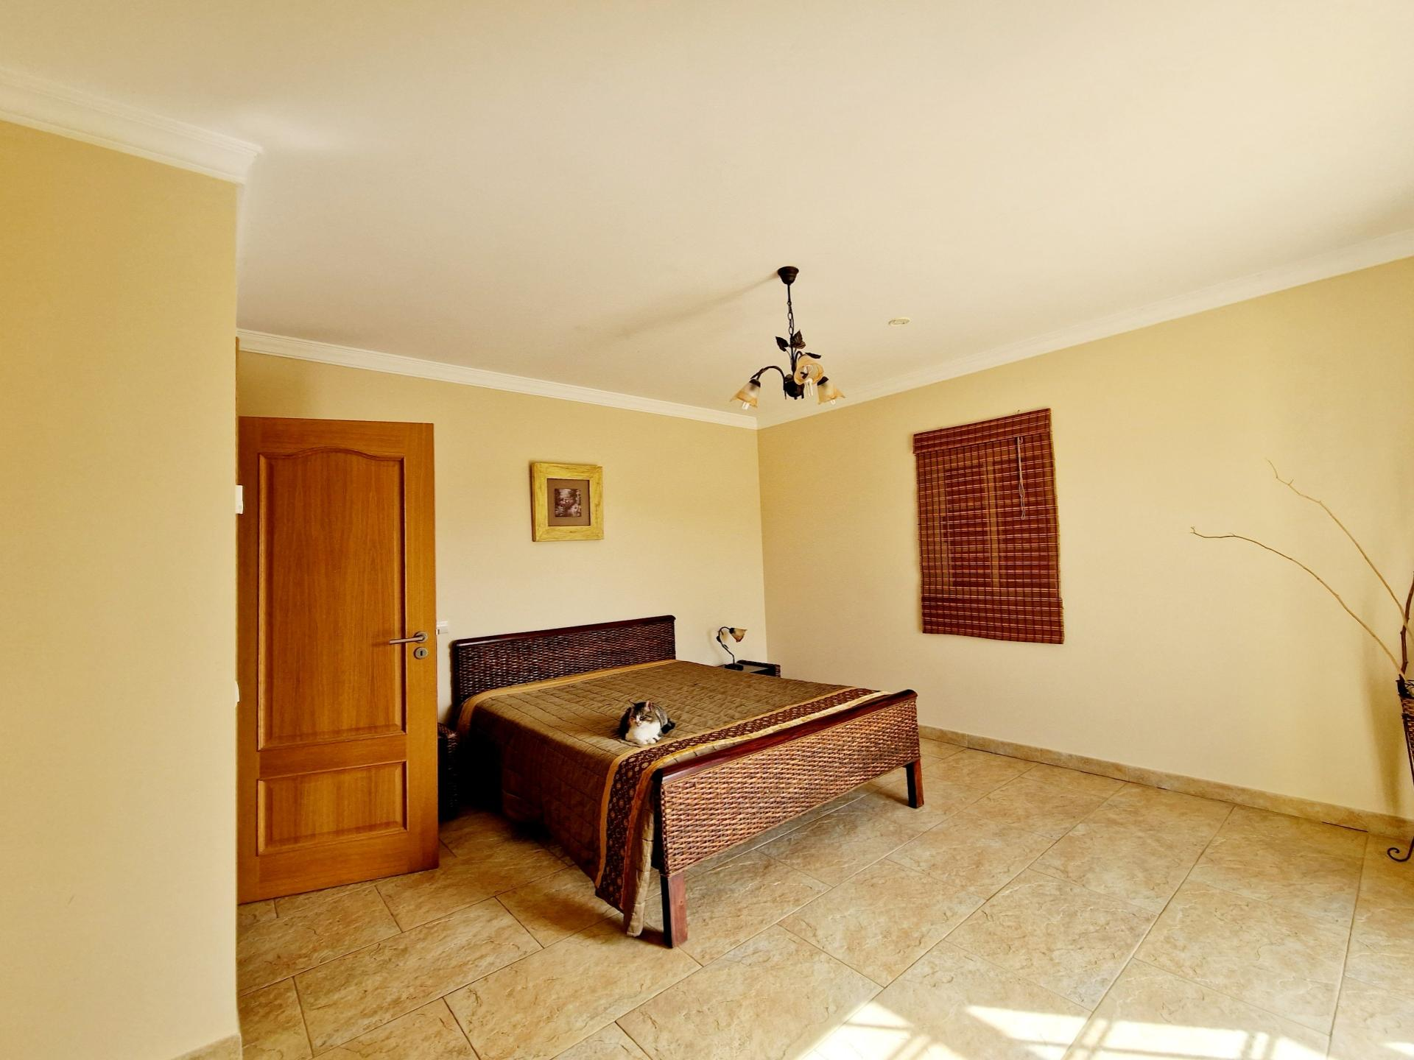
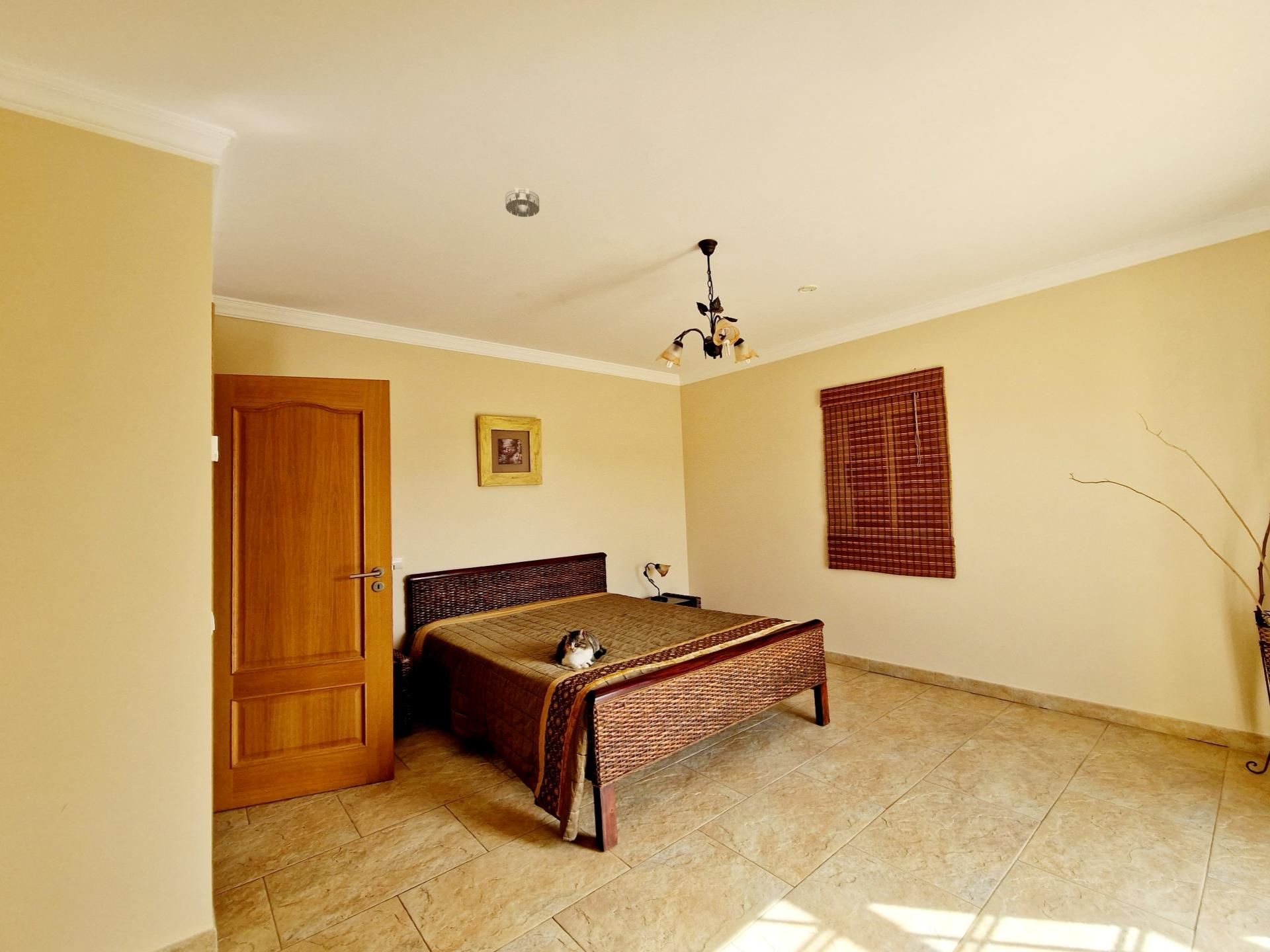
+ smoke detector (522, 202)
